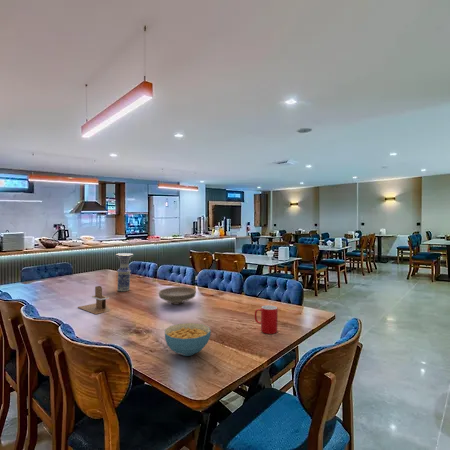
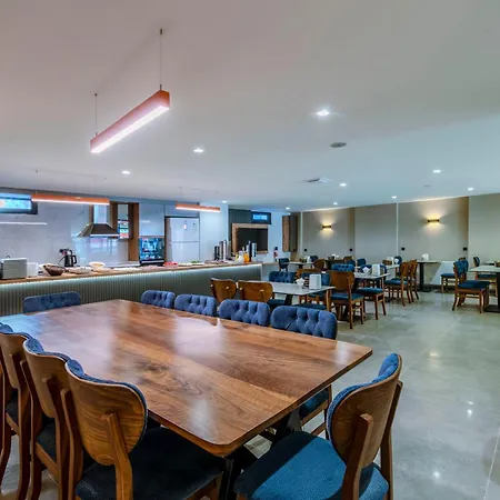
- napkin holder (100, 297)
- cereal bowl (187, 341)
- vase (124, 272)
- cup (266, 318)
- bowl (177, 296)
